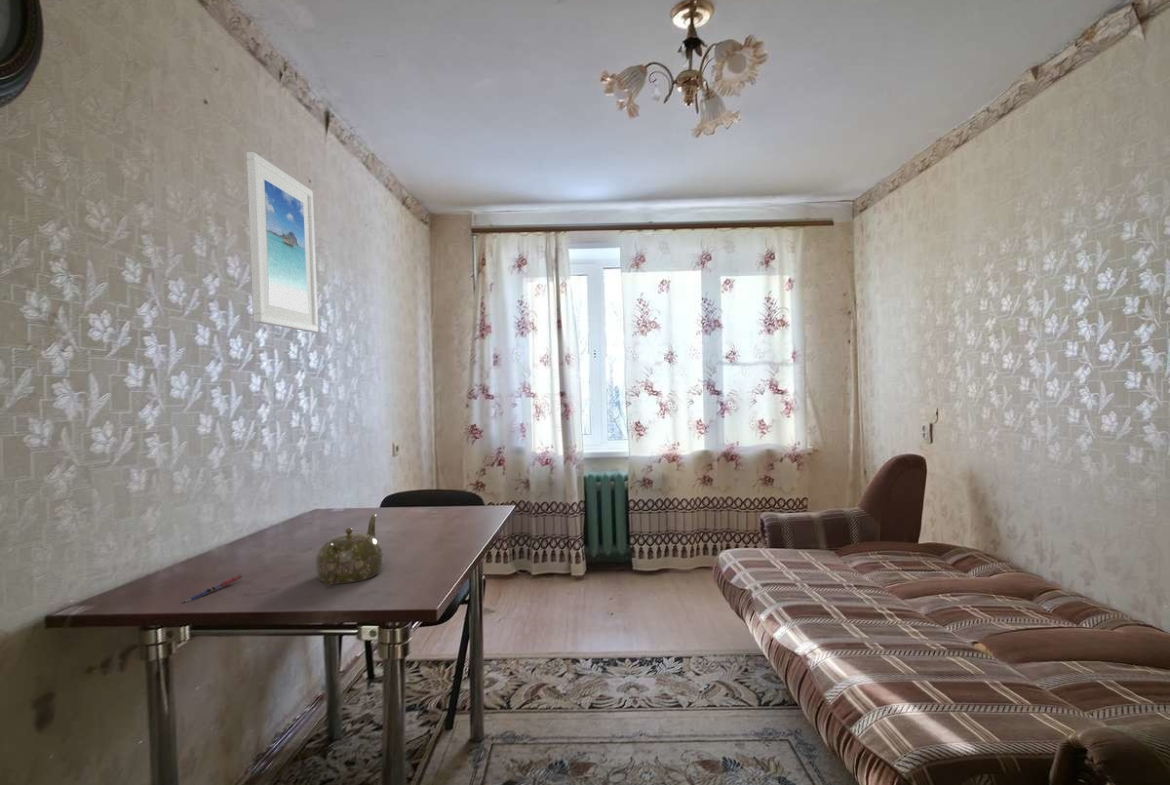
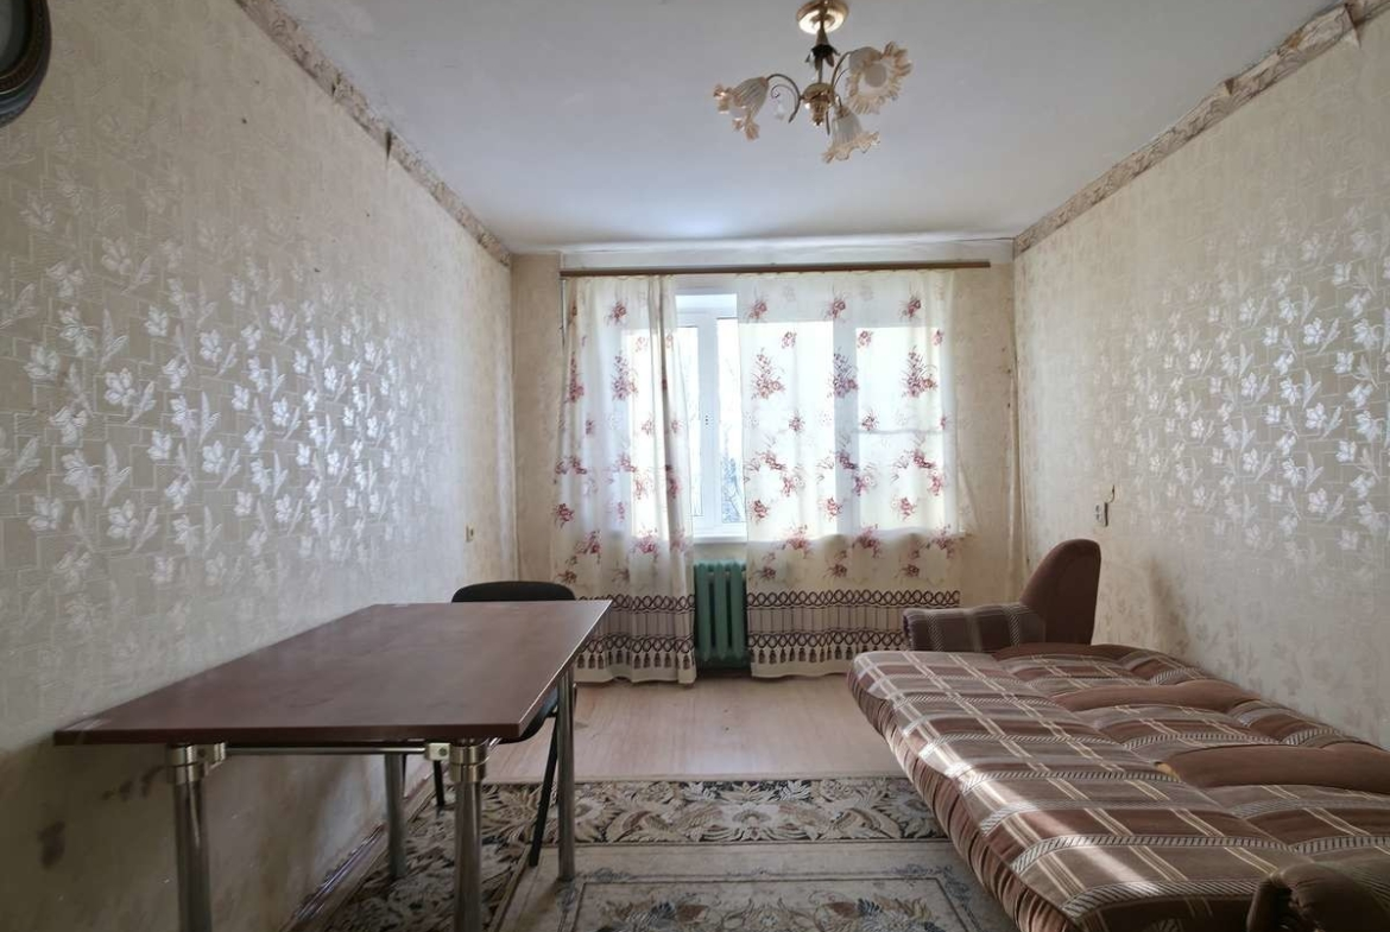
- teapot (352, 549)
- pen (214, 587)
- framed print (285, 250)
